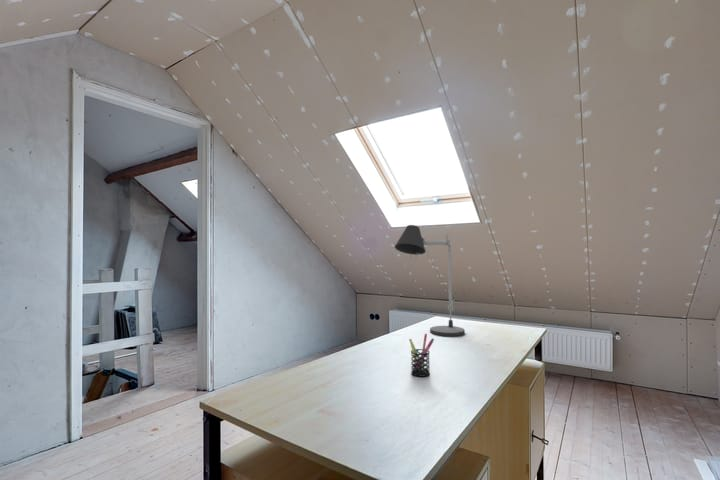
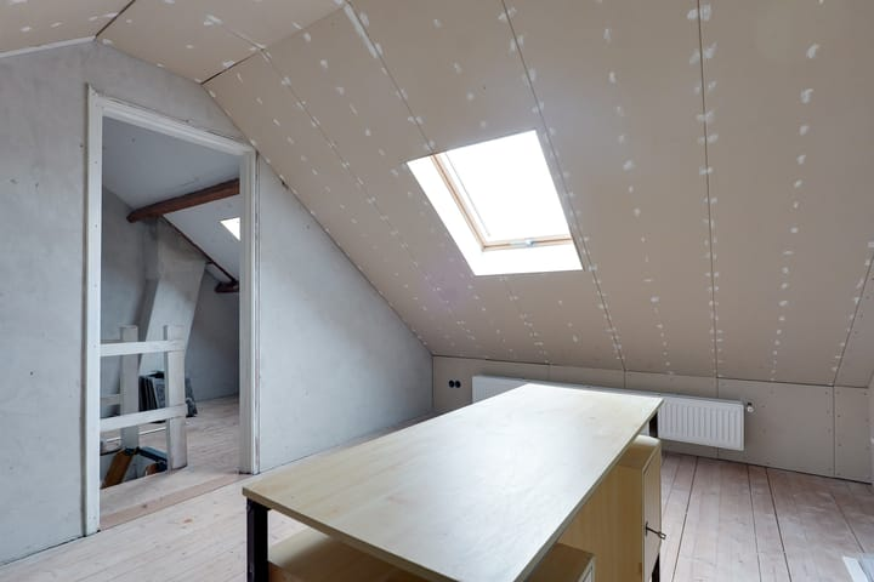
- desk lamp (449, 283)
- pen holder (419, 353)
